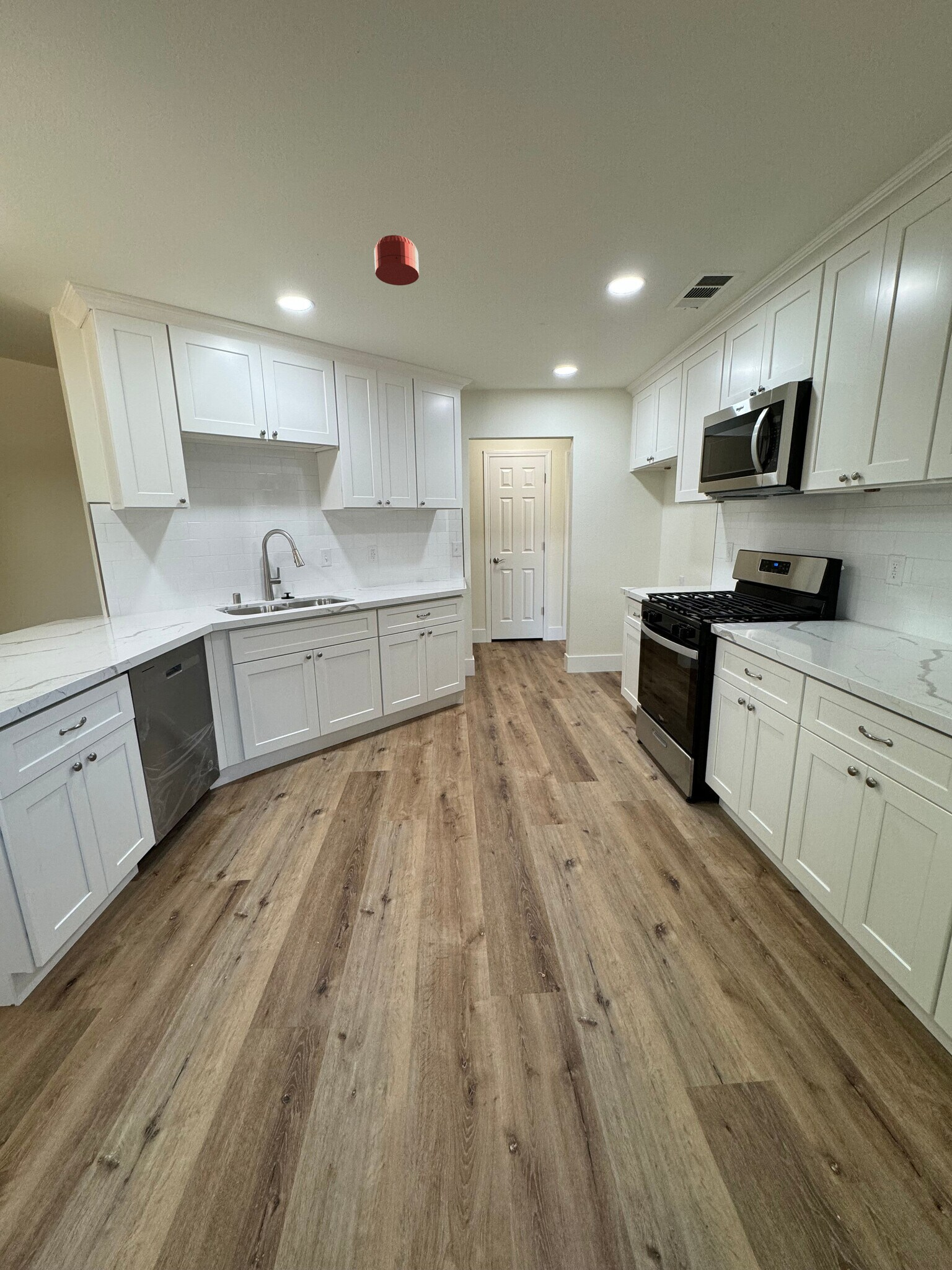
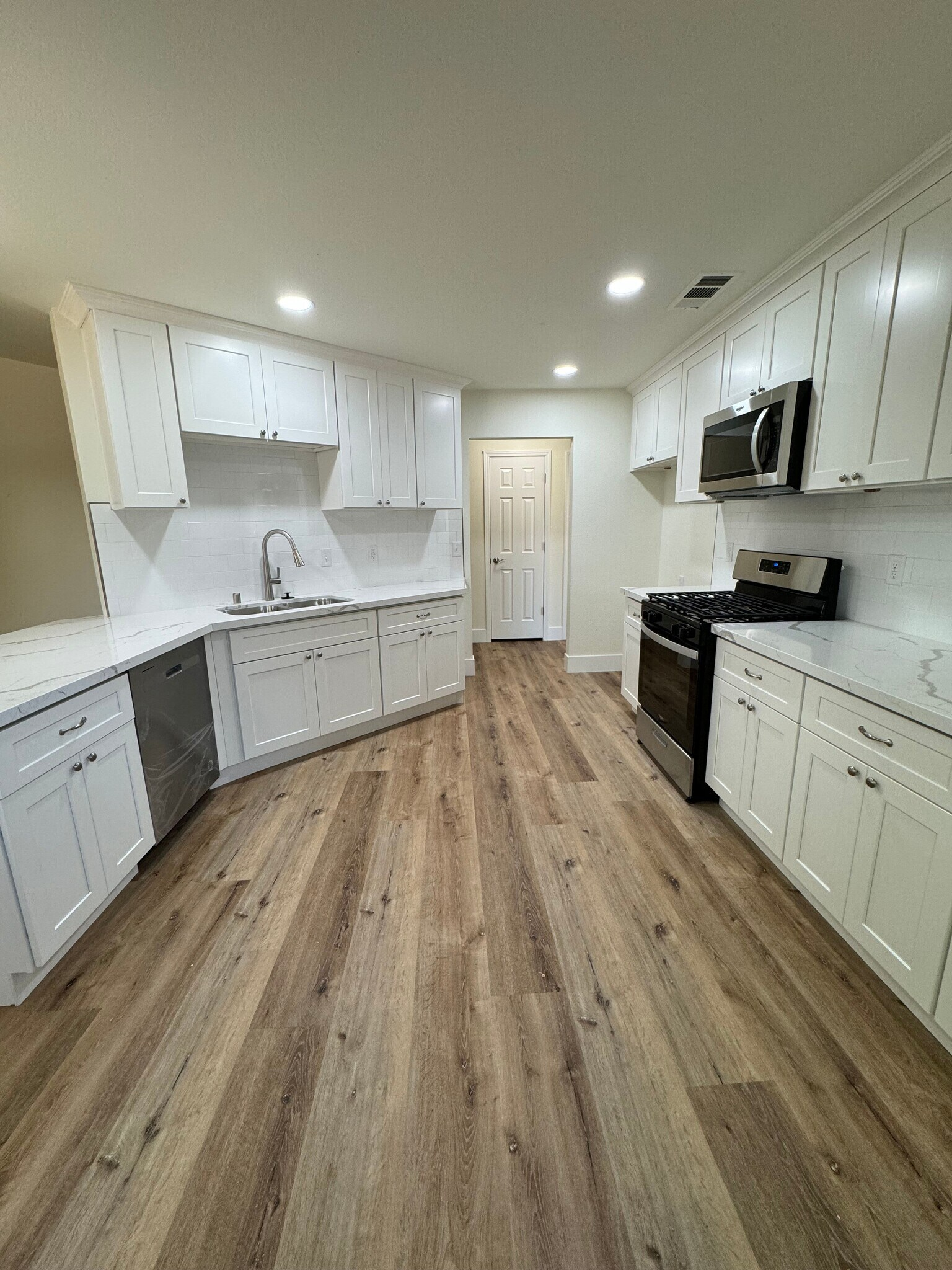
- smoke detector (396, 260)
